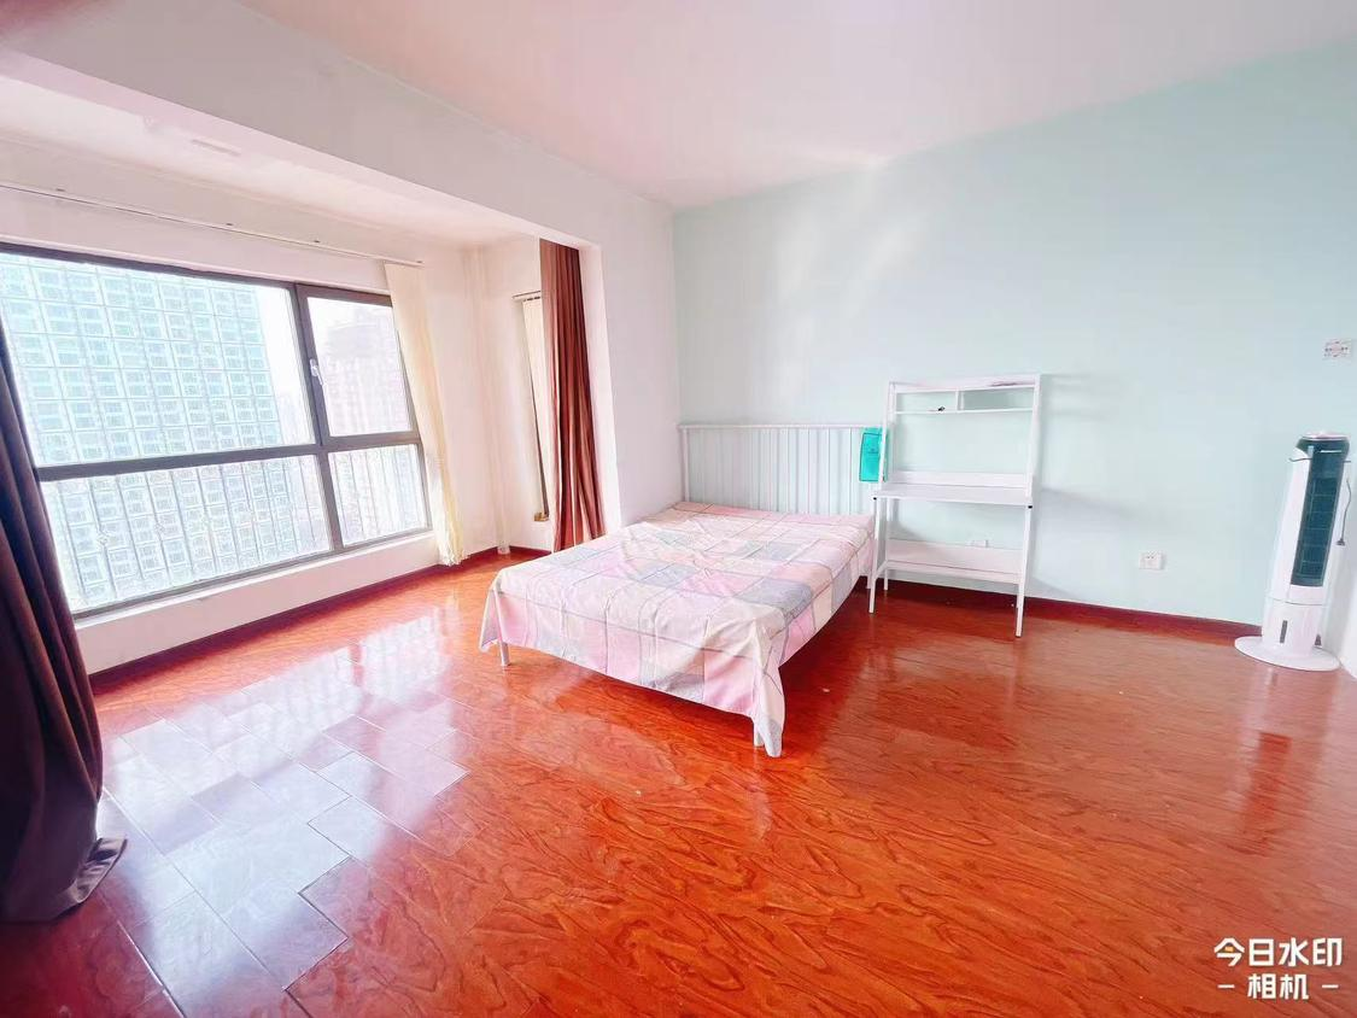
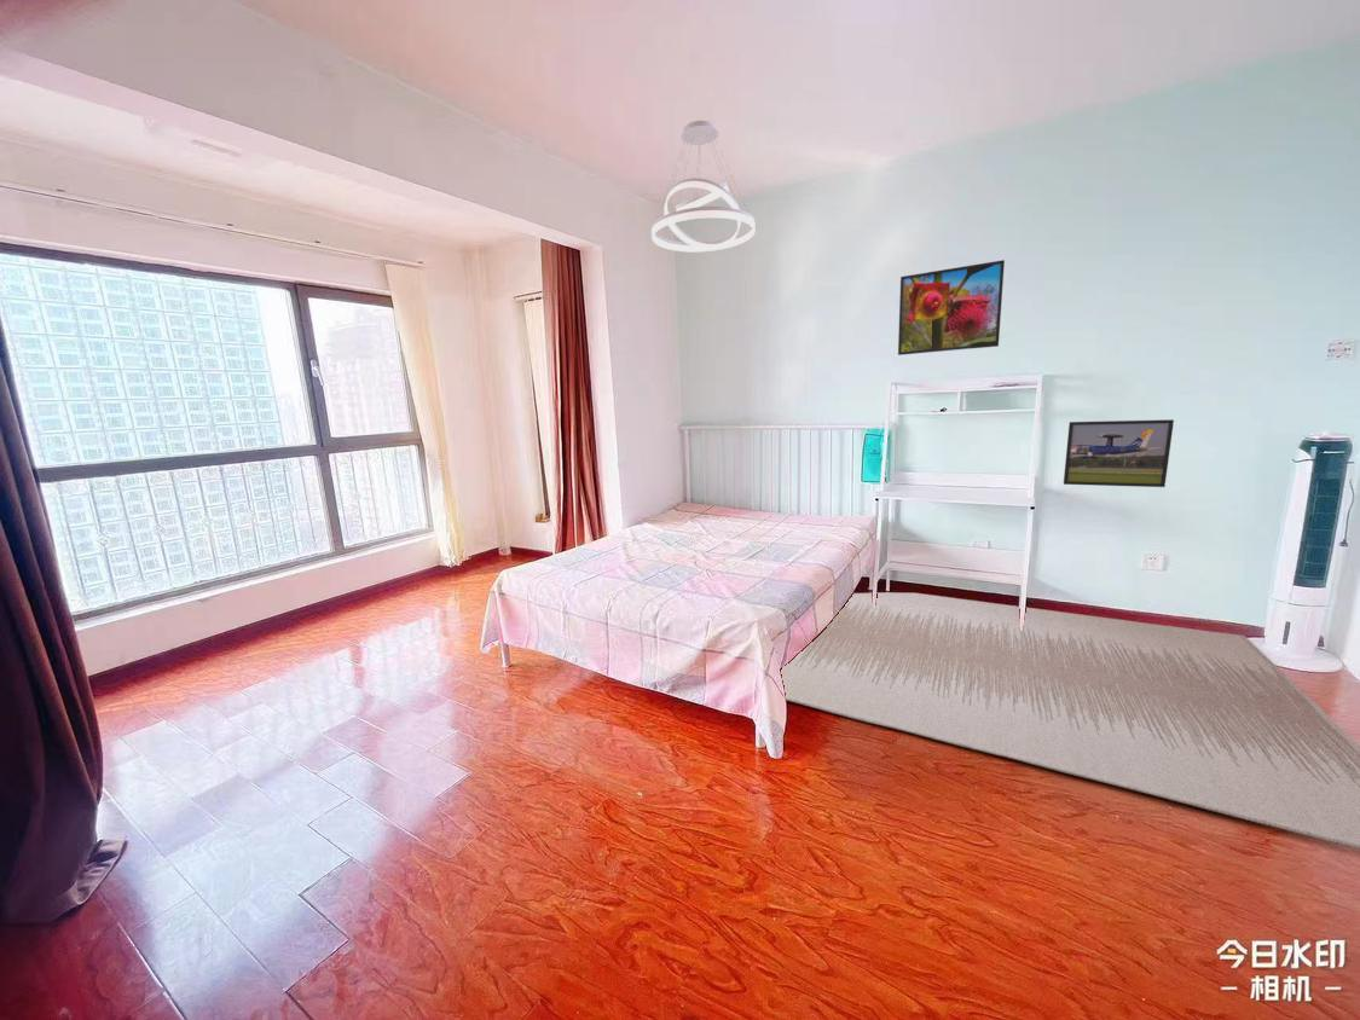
+ pendant light (701, 186)
+ rug (950, 650)
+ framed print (948, 309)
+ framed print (1115, 453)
